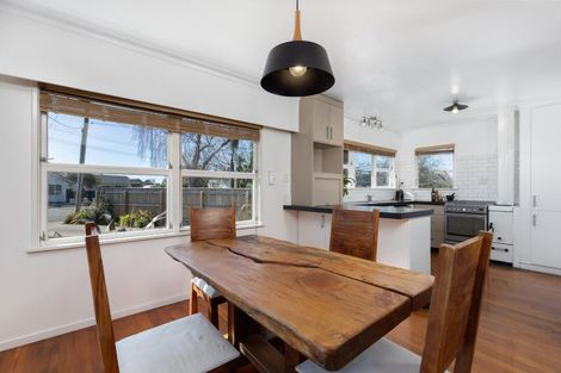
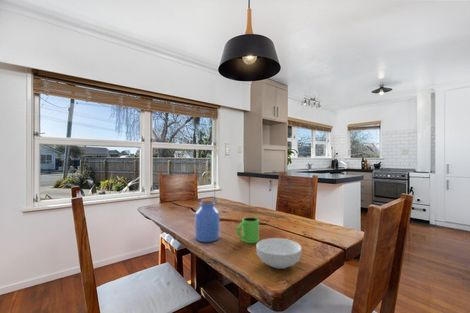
+ cereal bowl (278, 254)
+ jar (207, 218)
+ mug (247, 230)
